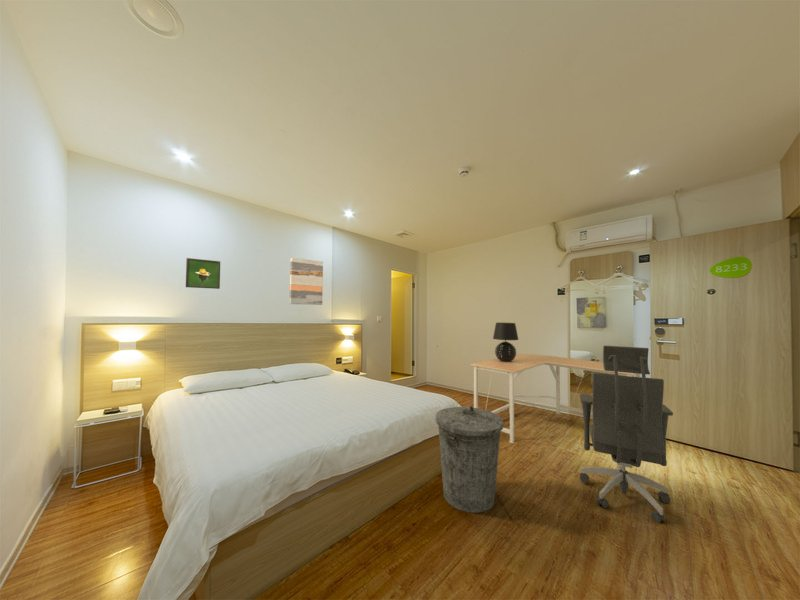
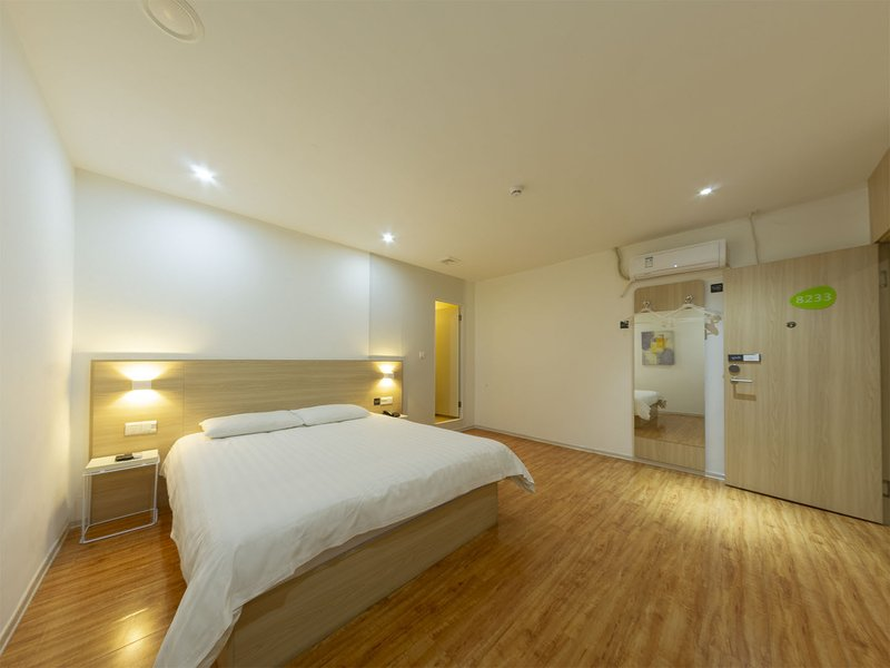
- office chair (623, 420)
- desk (555, 398)
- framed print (203, 273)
- wall art (306, 282)
- trash can (468, 451)
- table lamp (505, 341)
